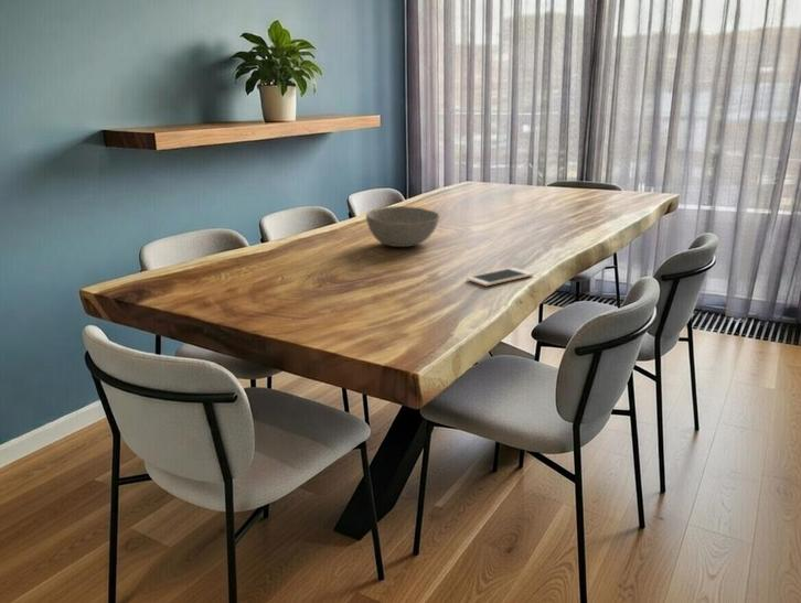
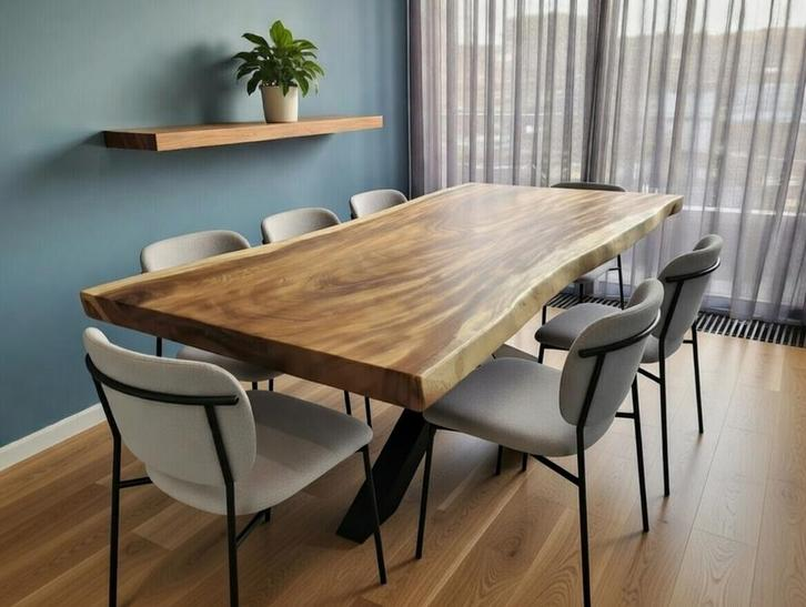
- cell phone (500, 276)
- bowl (403, 227)
